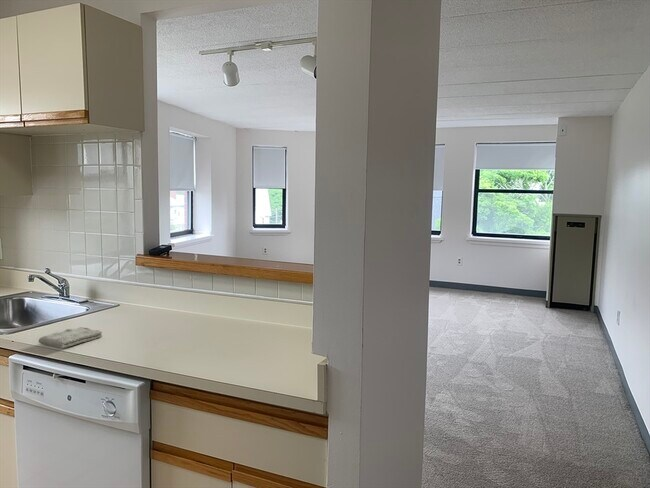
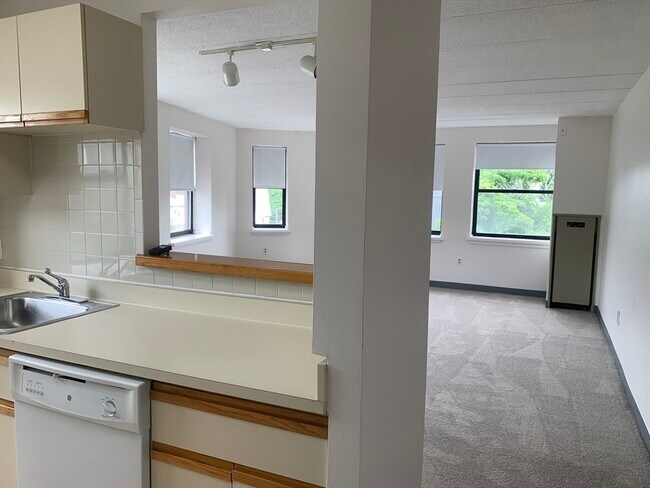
- washcloth (72, 336)
